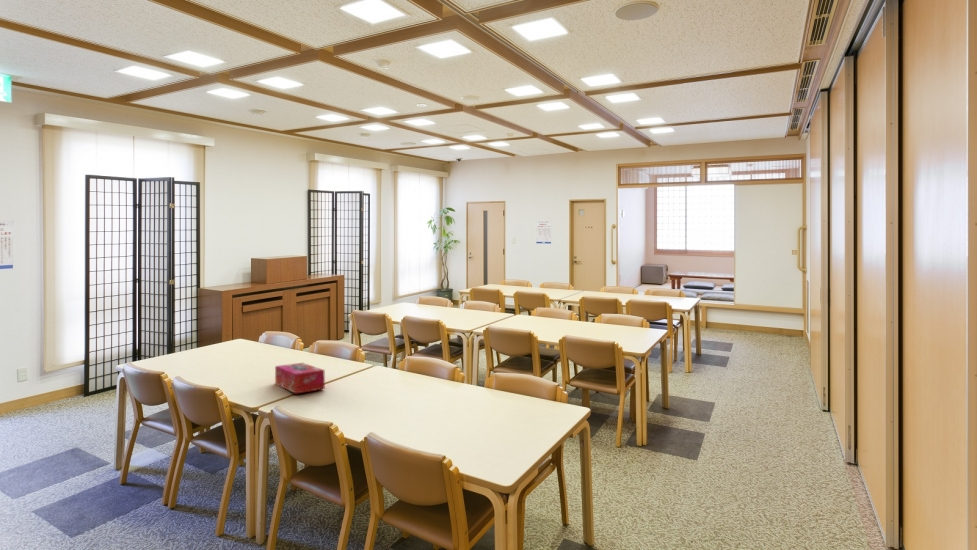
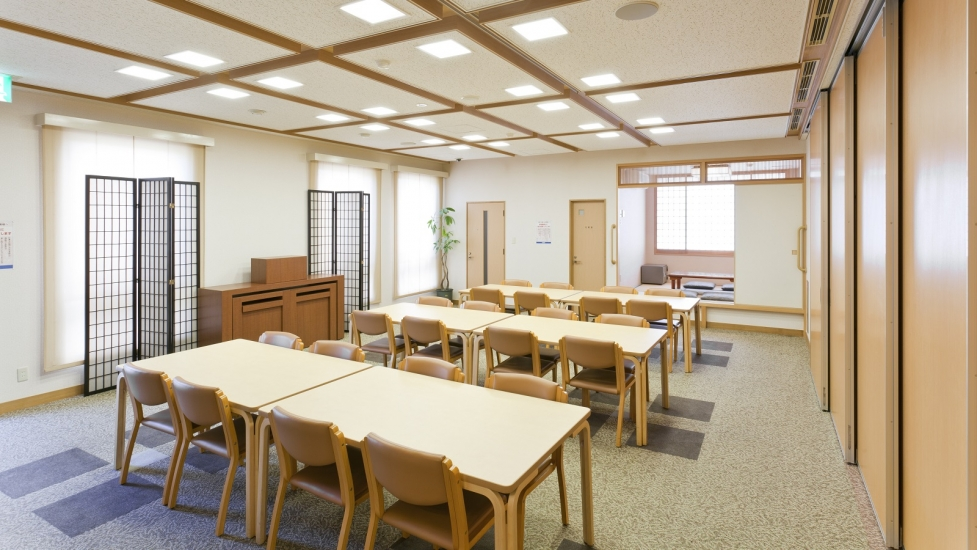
- tissue box (299, 377)
